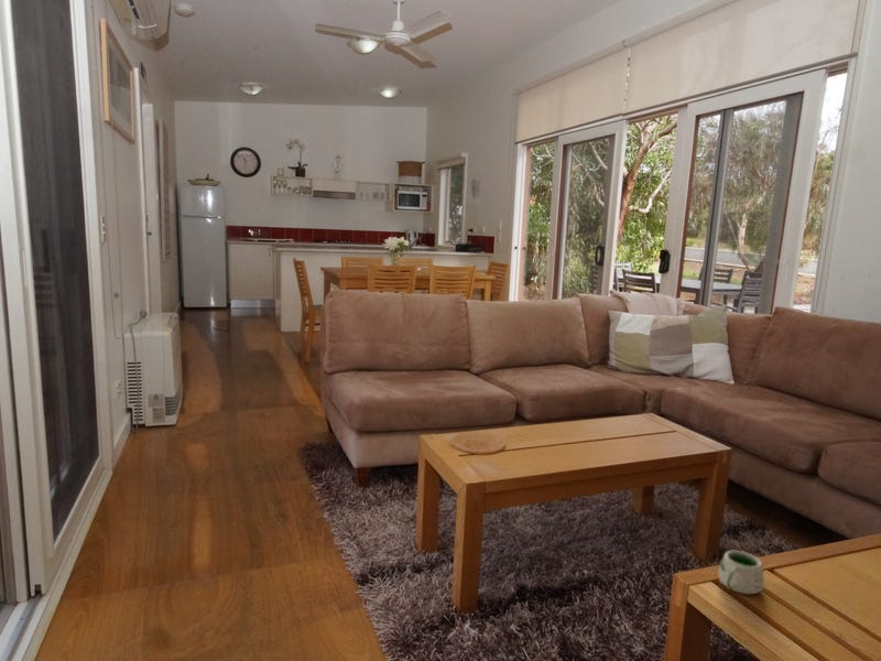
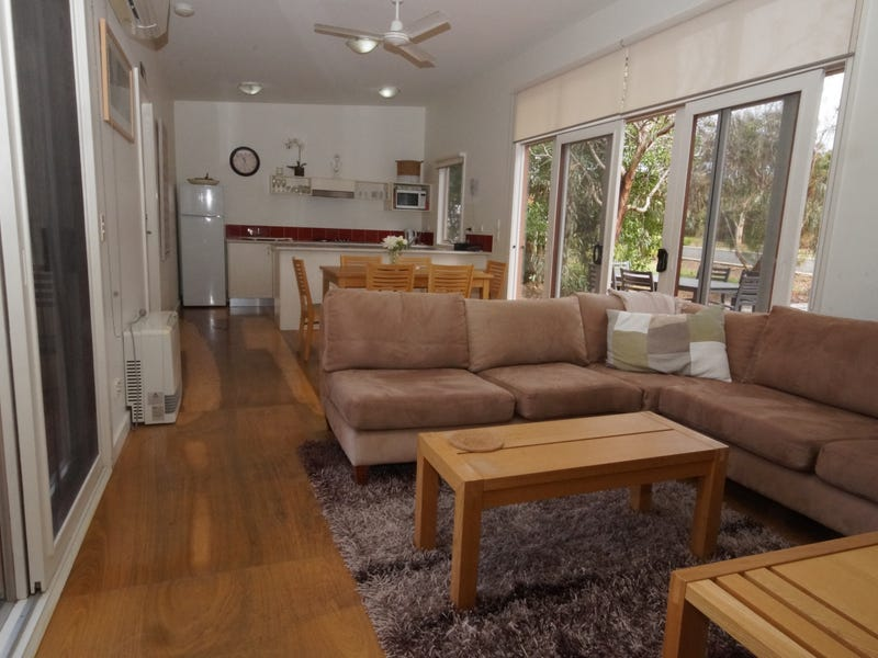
- mug (739, 574)
